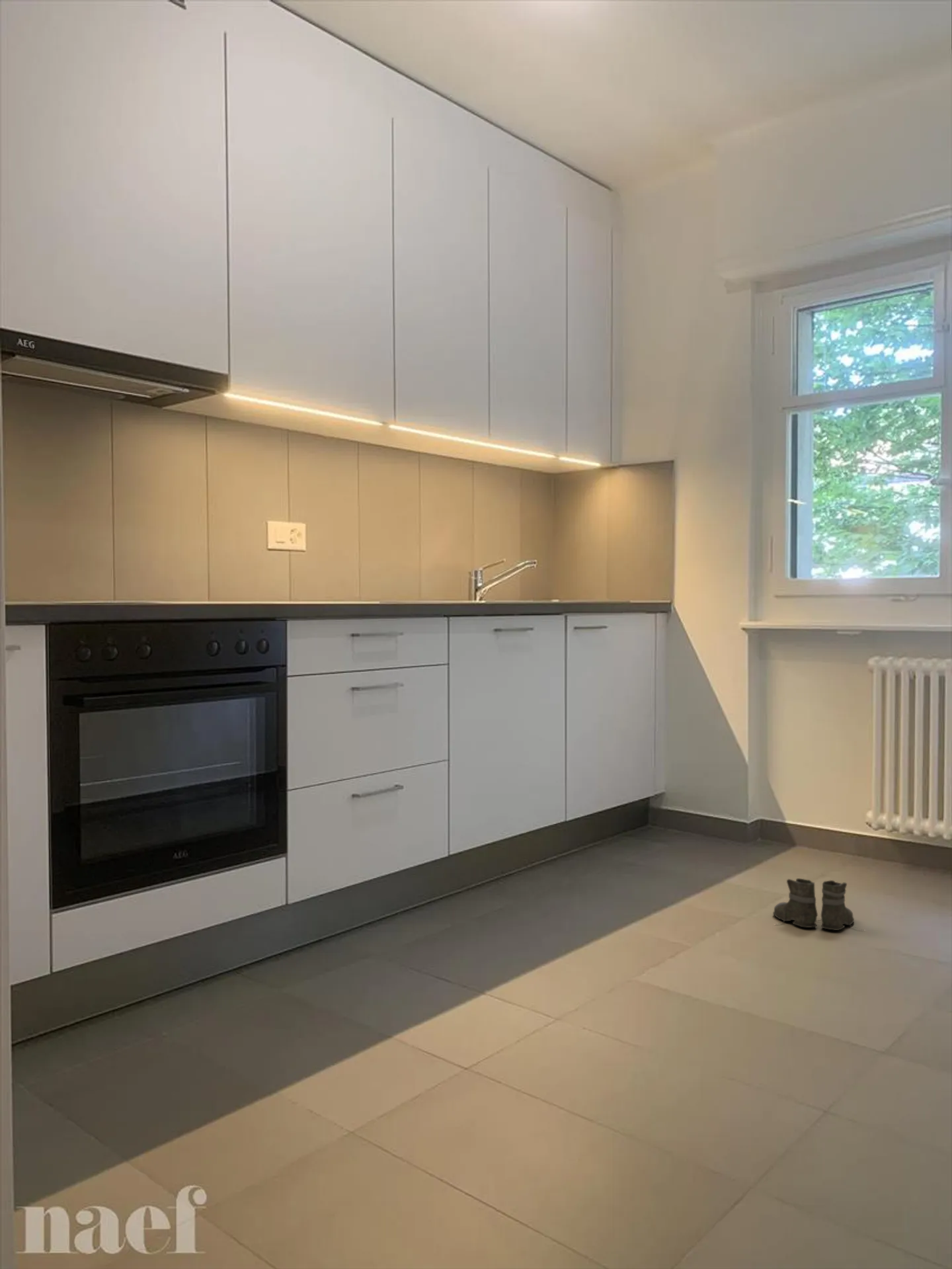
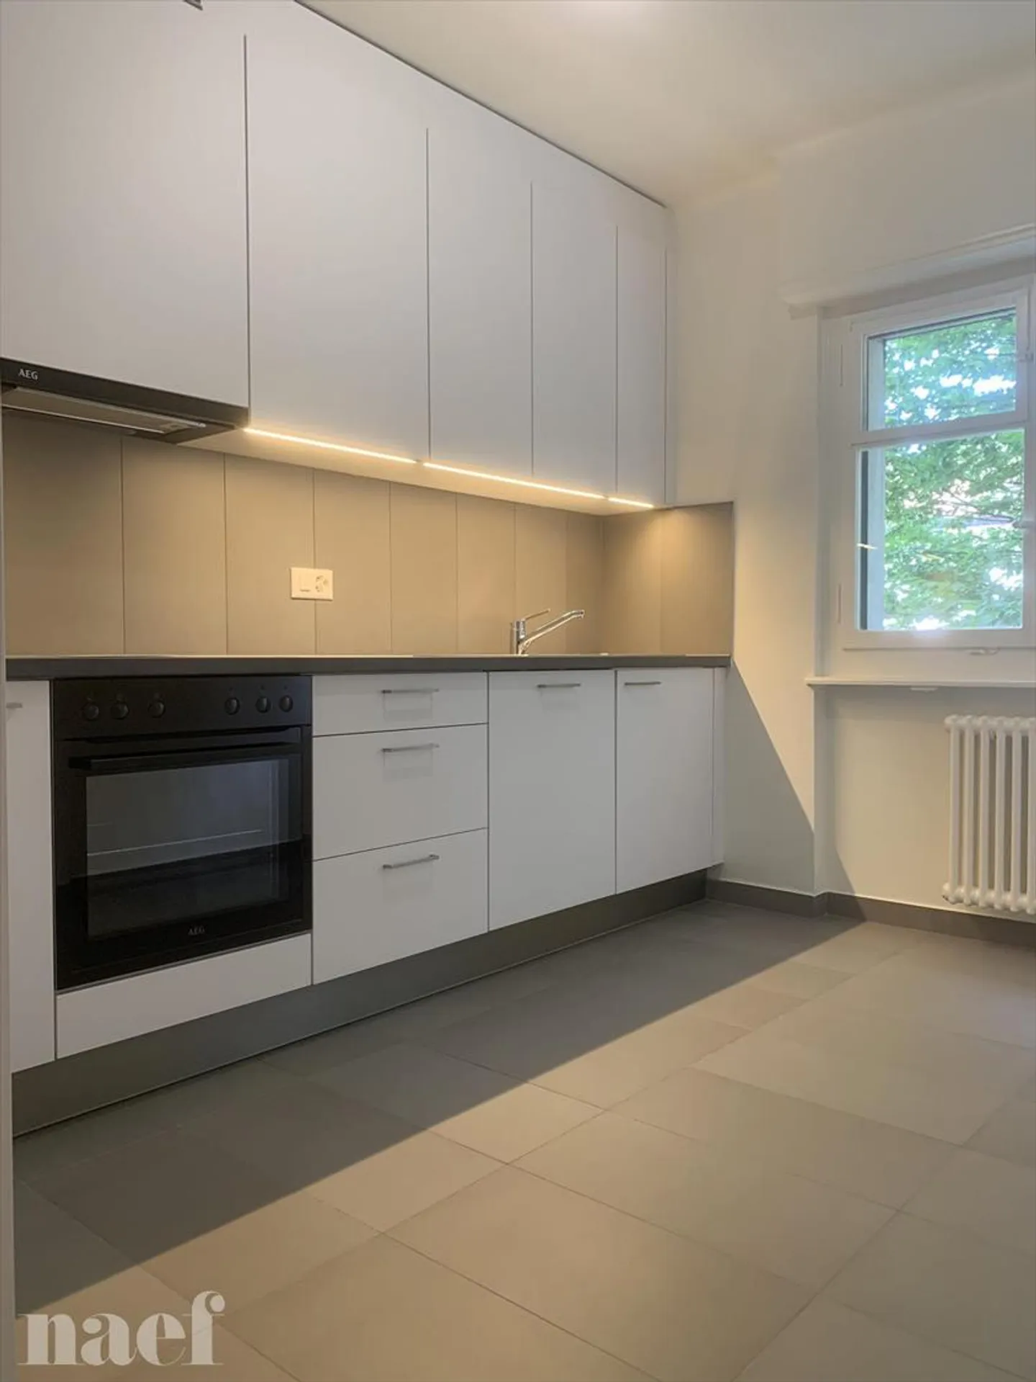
- boots (815, 900)
